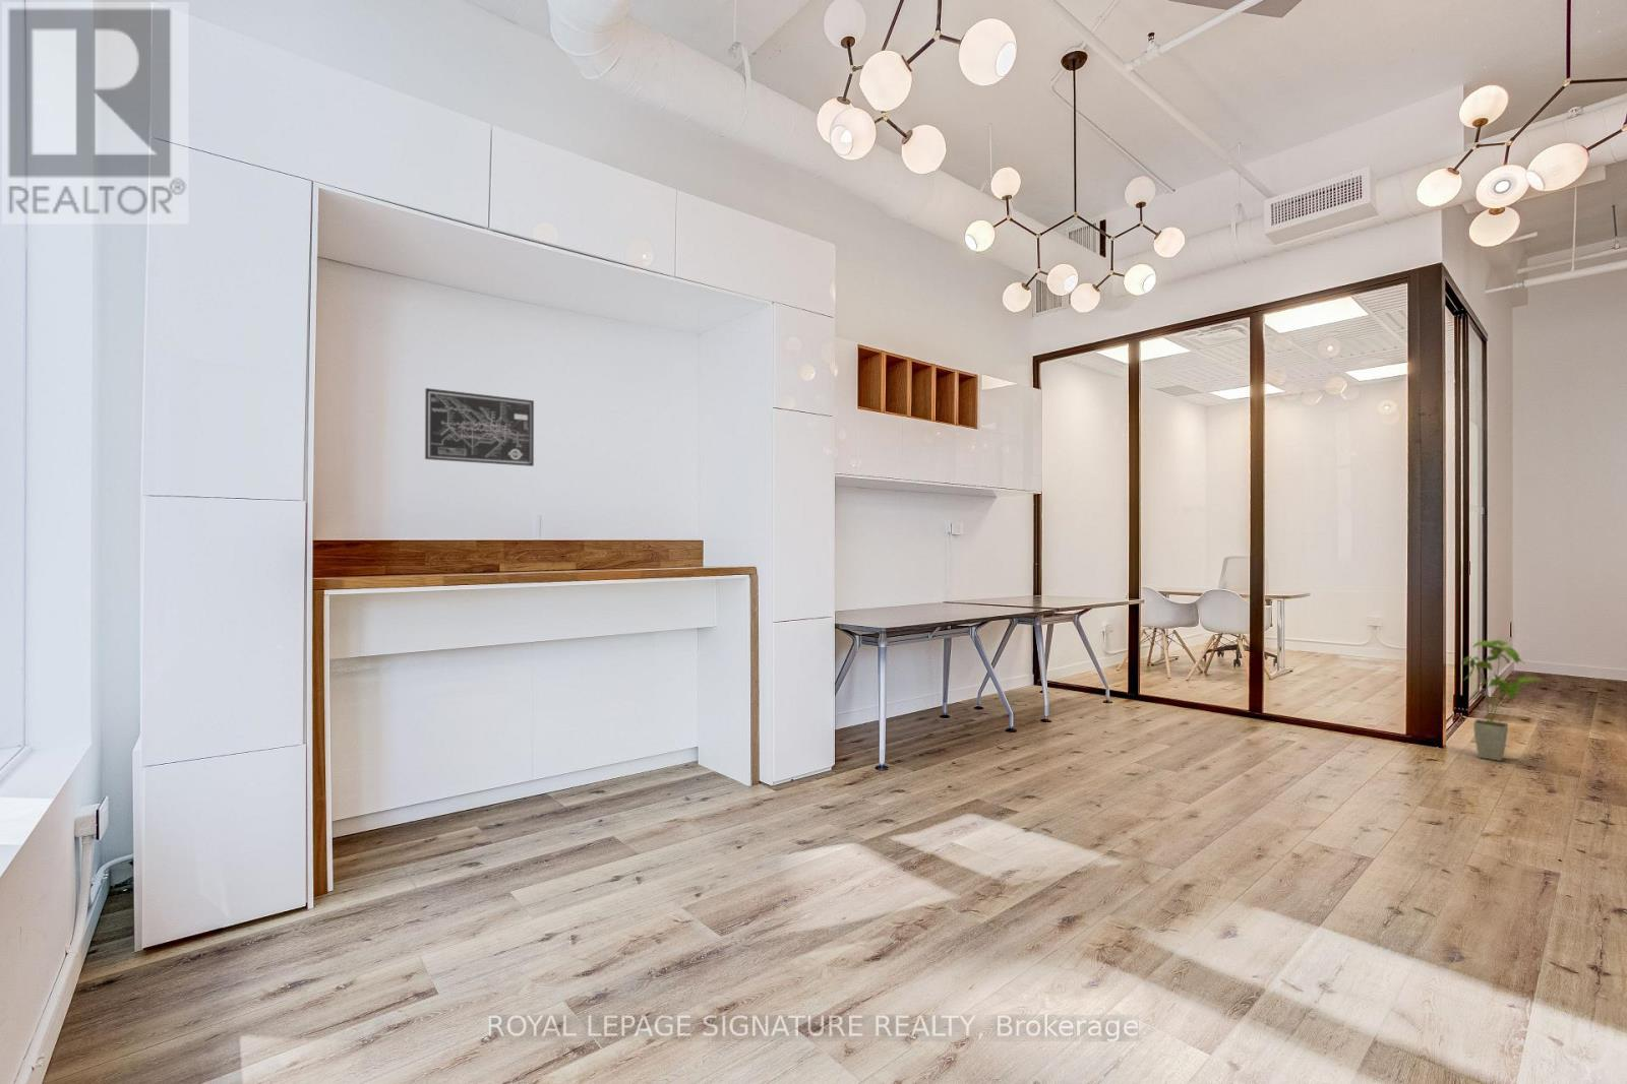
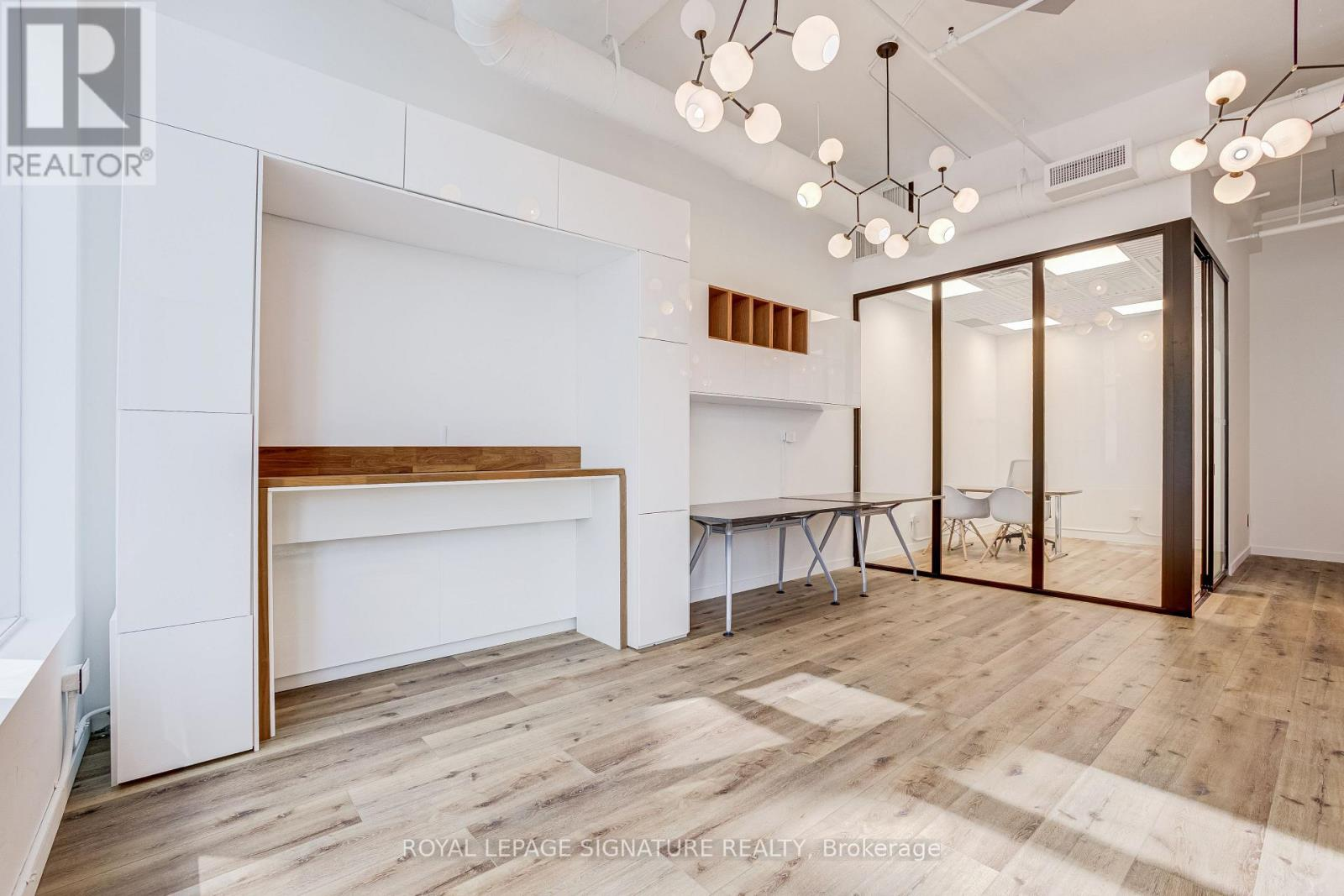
- wall art (481, 428)
- house plant (1502, 700)
